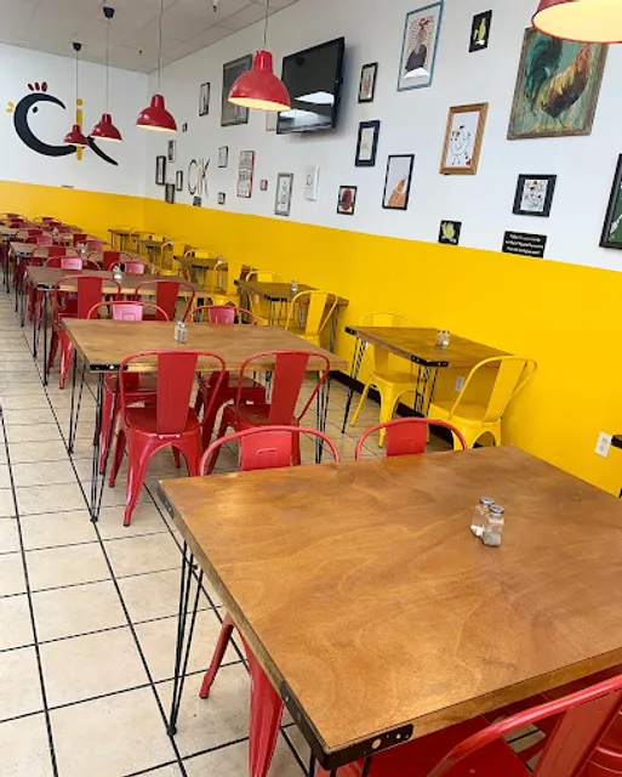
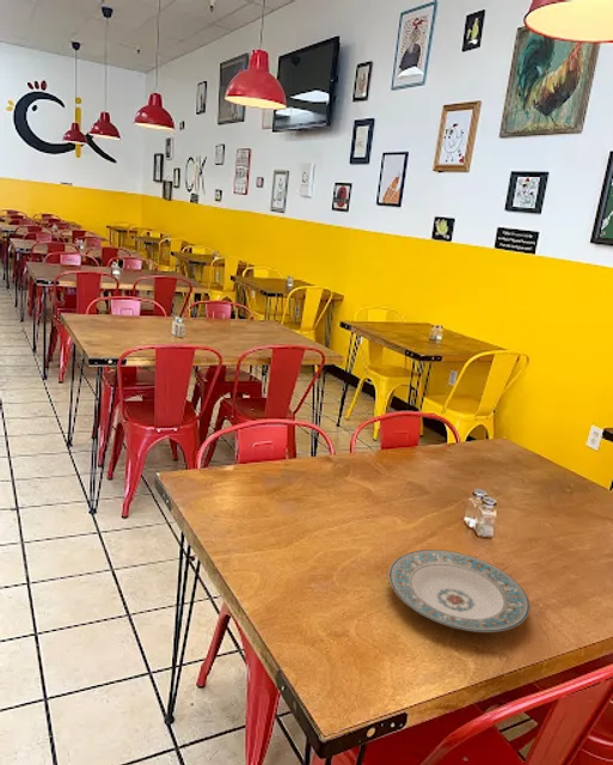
+ plate (455, 593)
